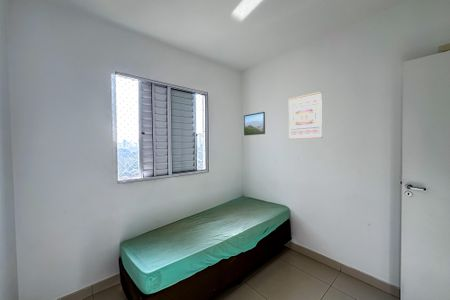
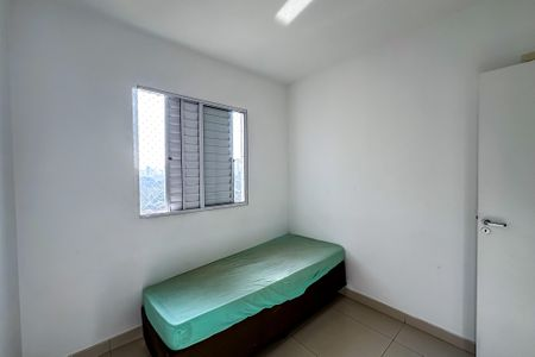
- wall art (304, 117)
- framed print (253, 124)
